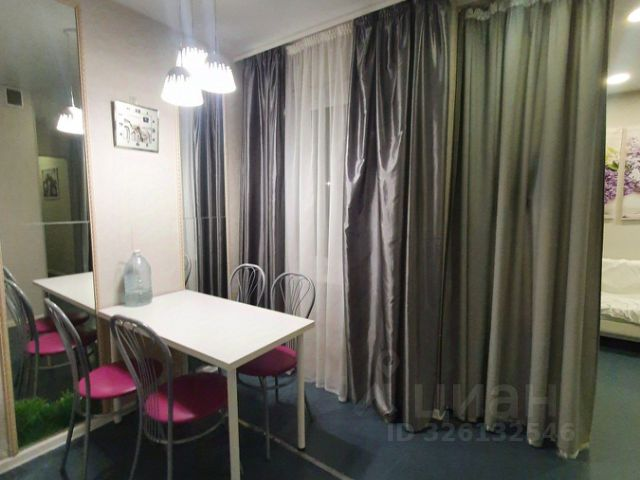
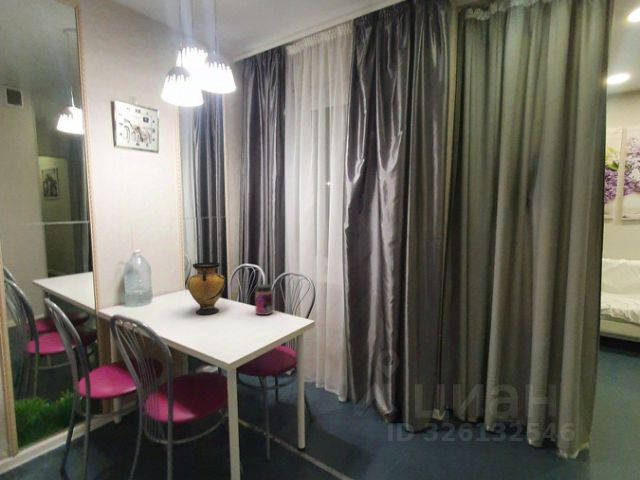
+ jar (264, 299)
+ vase (206, 287)
